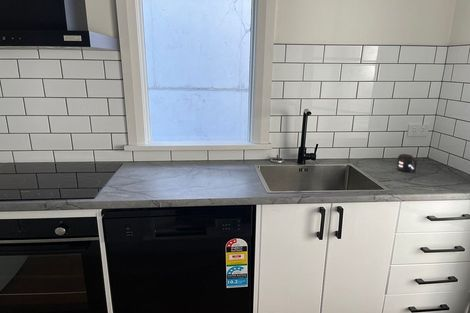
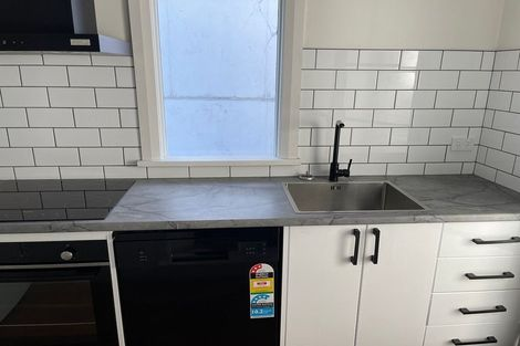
- mug (407, 163)
